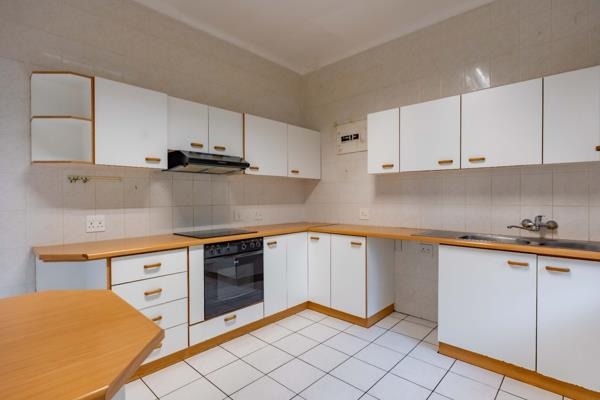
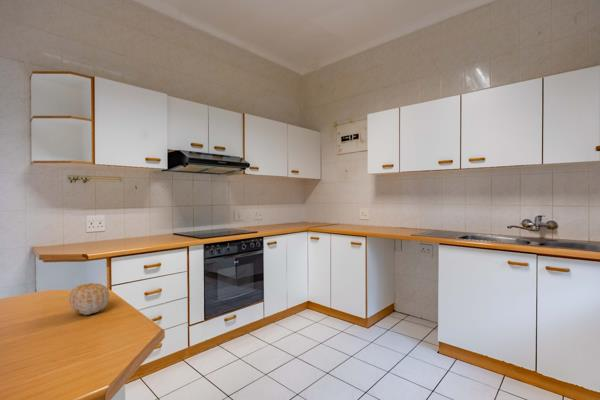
+ fruit (89, 298)
